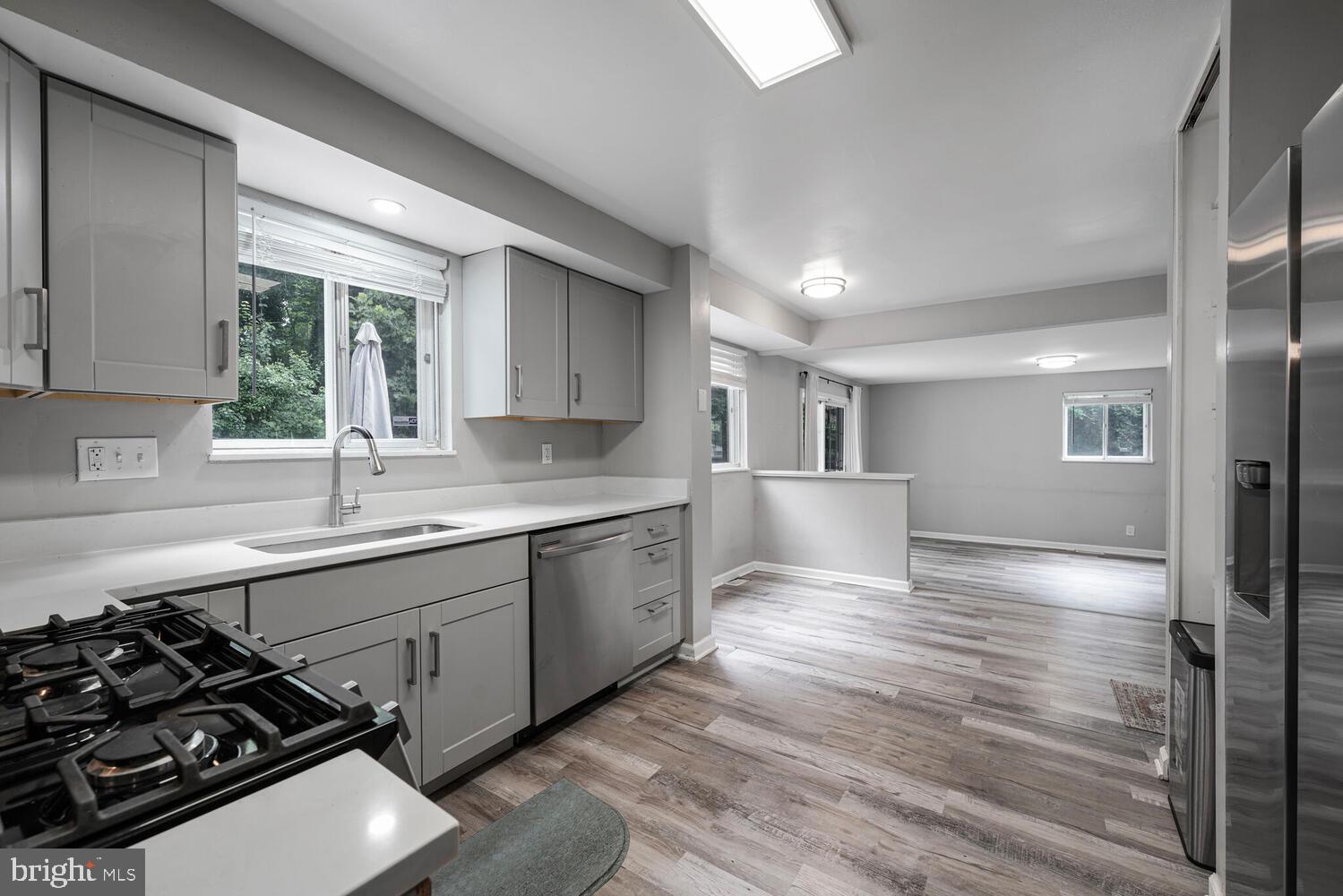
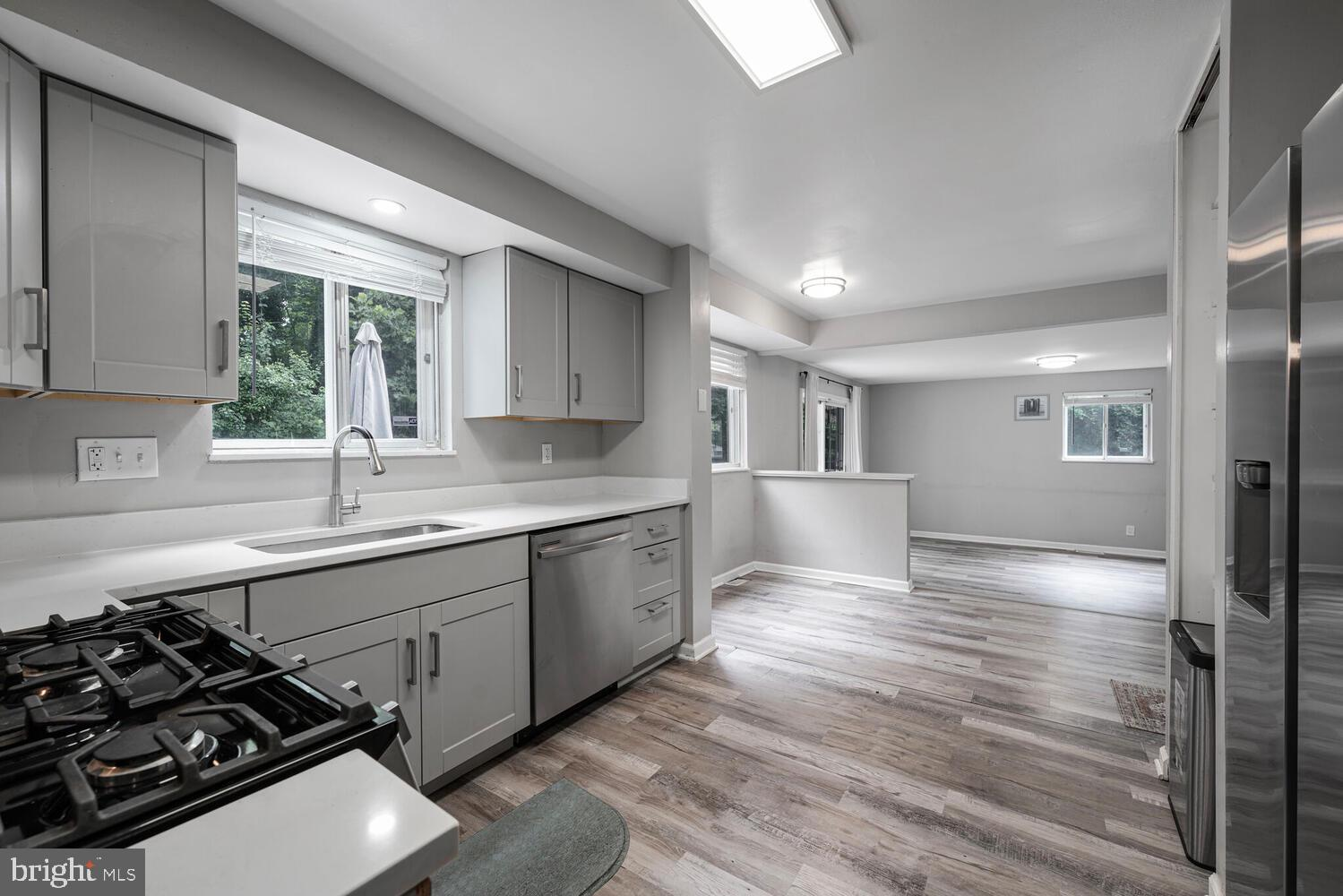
+ wall art (1031, 407)
